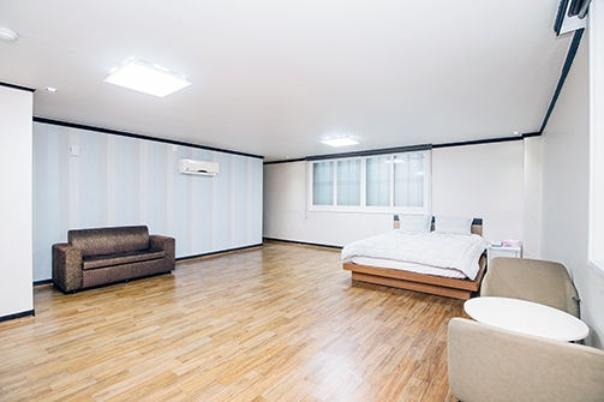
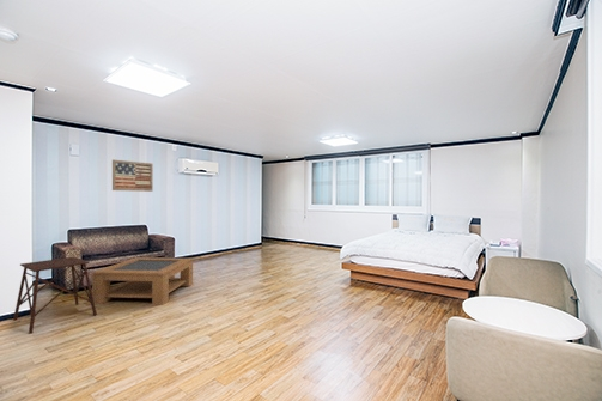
+ coffee table (147, 278)
+ side table (56, 287)
+ wall art (133, 176)
